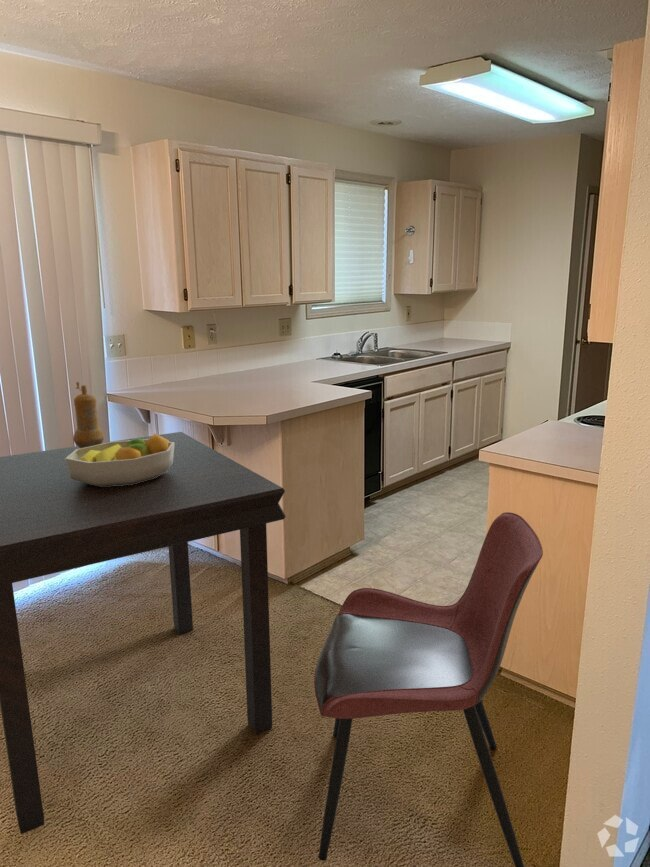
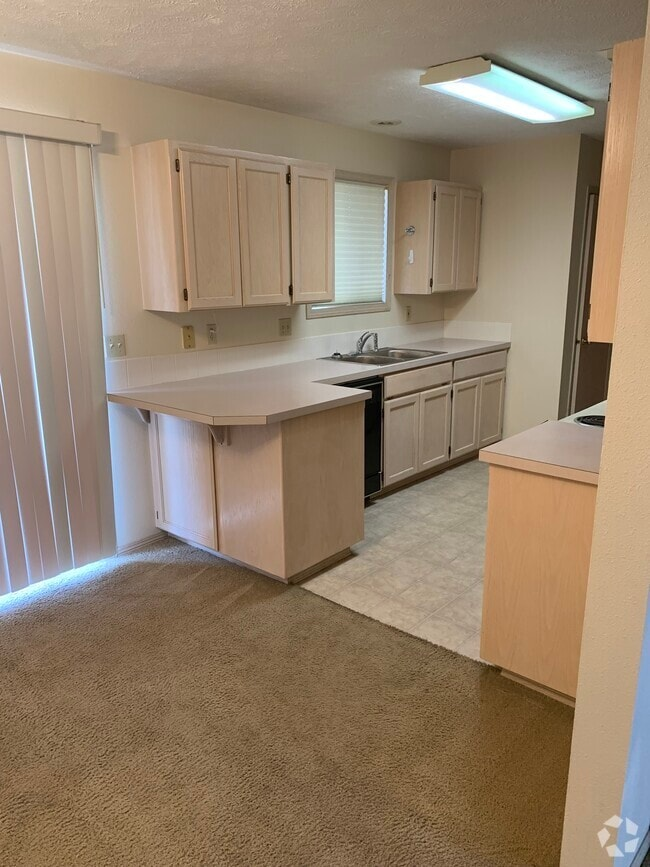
- pepper mill (85, 416)
- fruit bowl (122, 457)
- dining chair (419, 671)
- dining table (103, 561)
